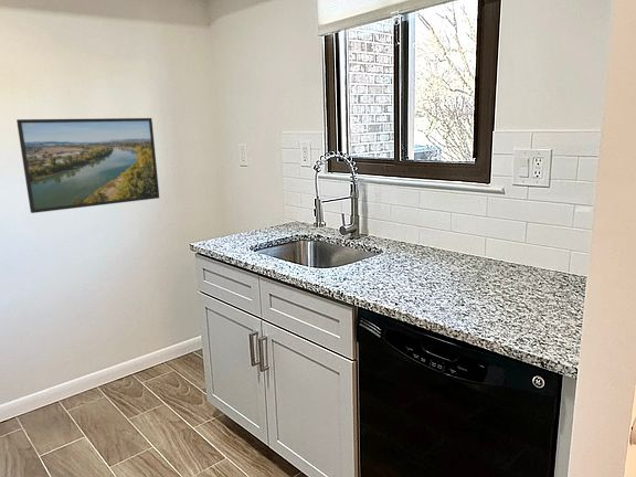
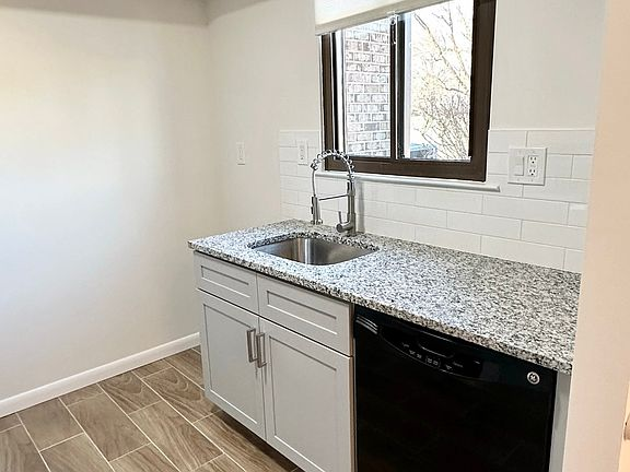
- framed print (94, 162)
